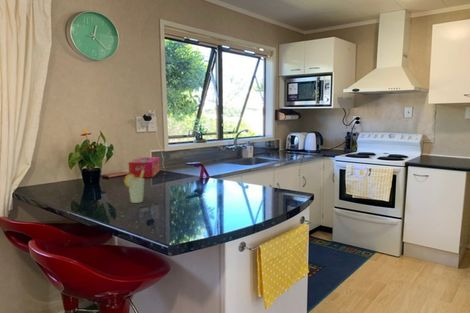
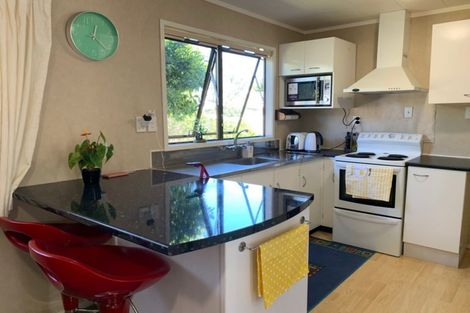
- tissue box (145, 166)
- cup (134, 186)
